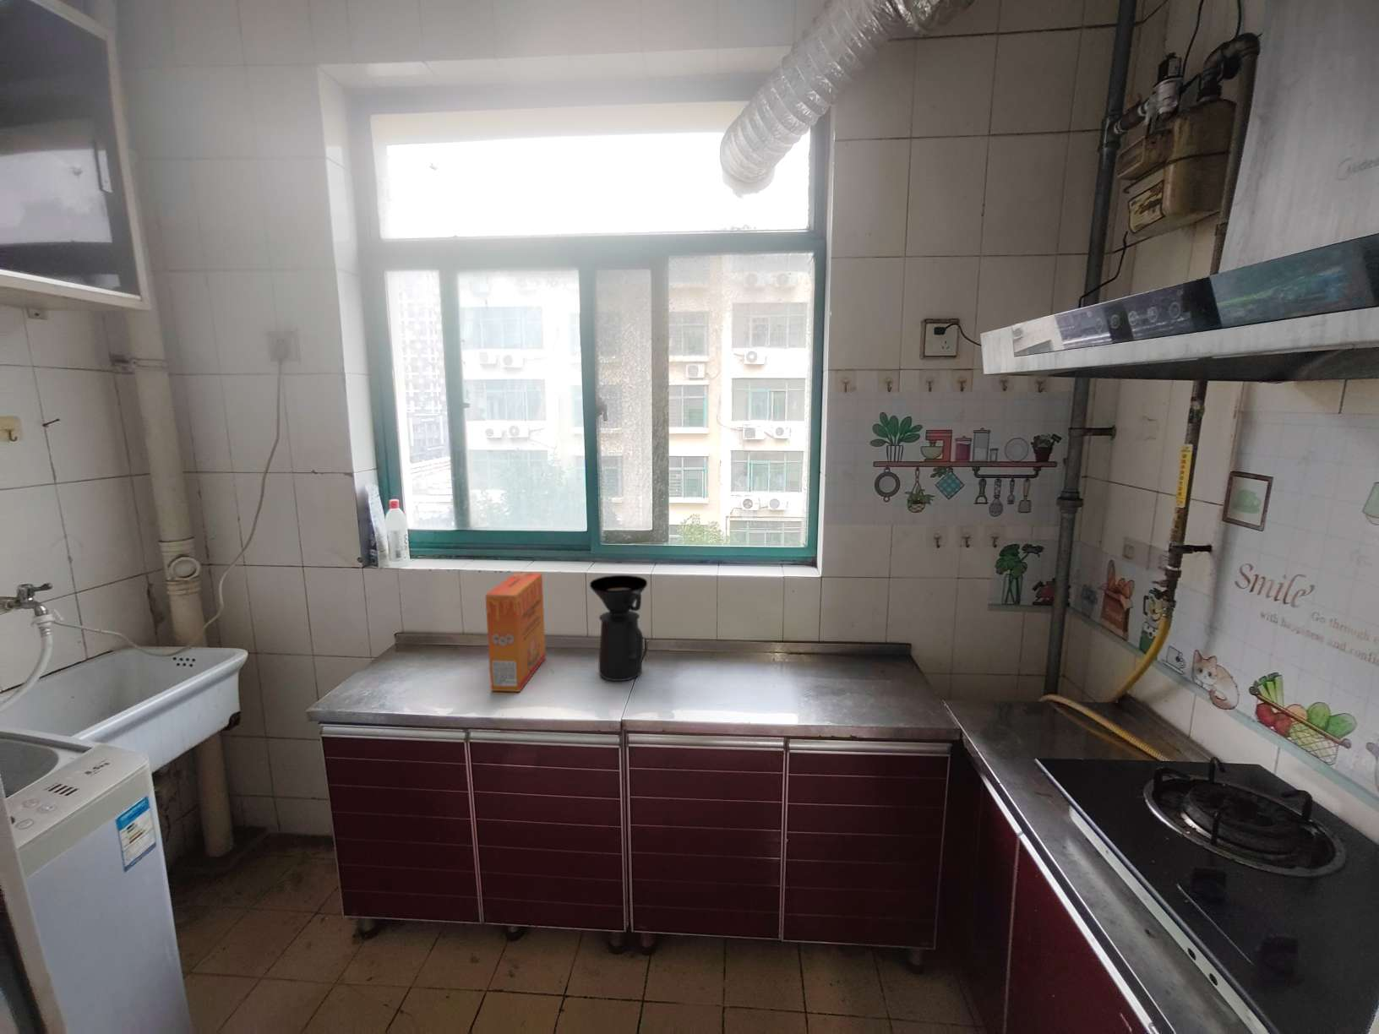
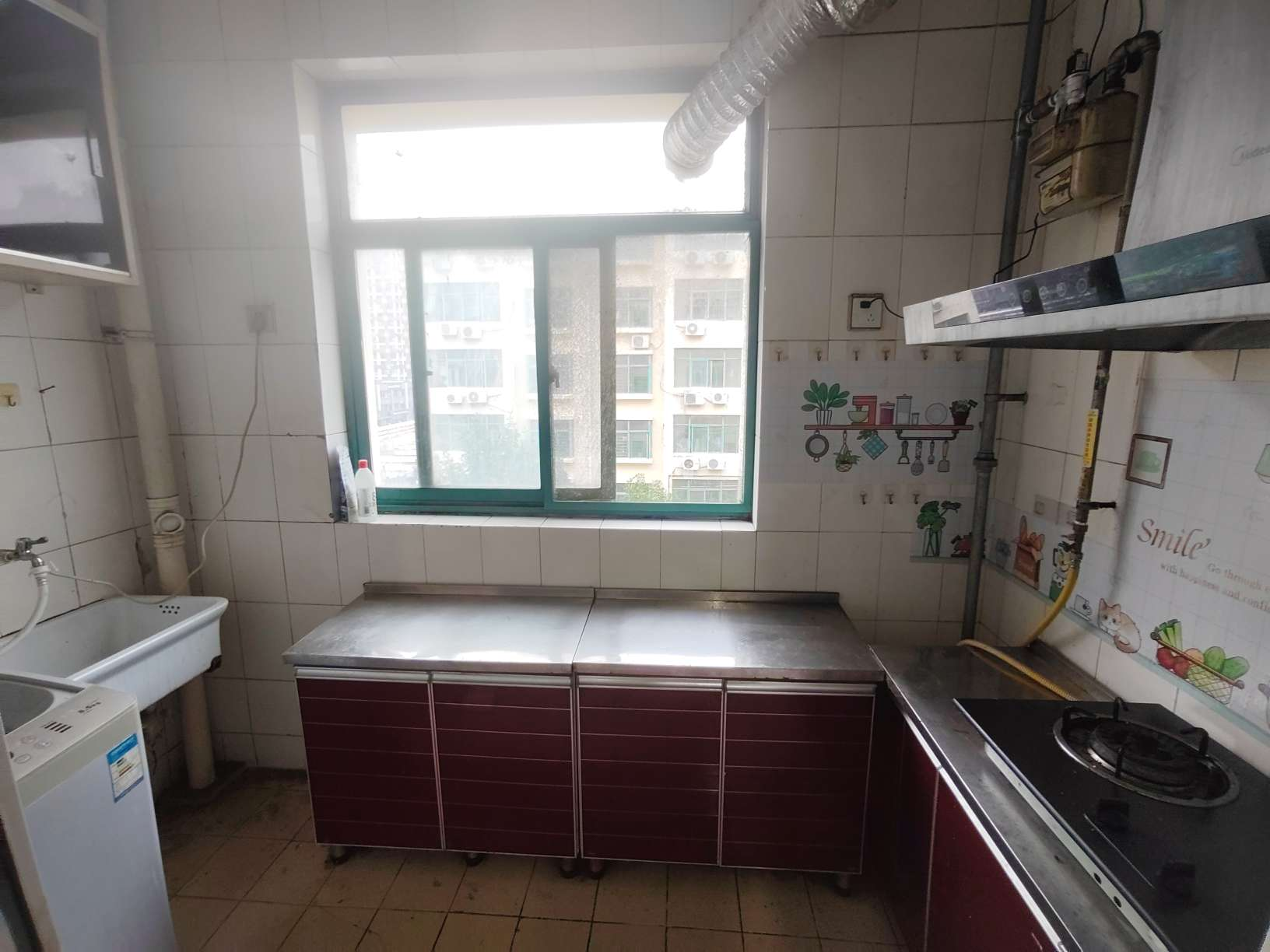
- coffee maker (619, 628)
- cereal box (517, 629)
